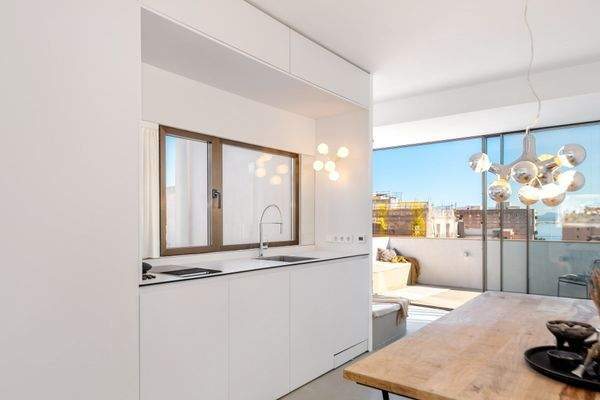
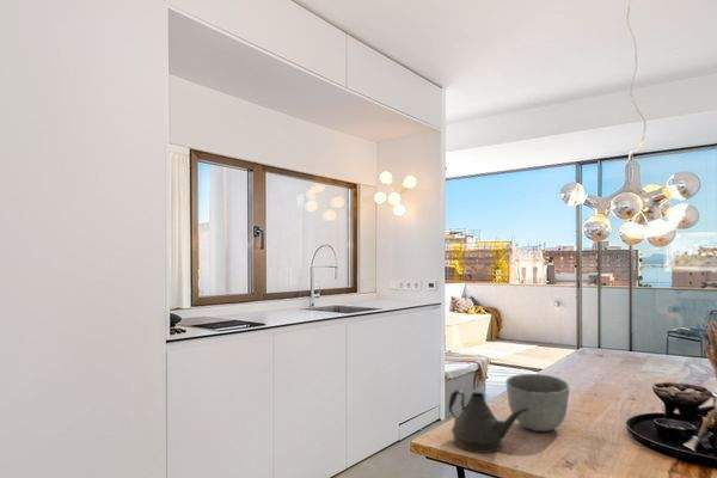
+ teapot (486, 421)
+ bowl (537, 404)
